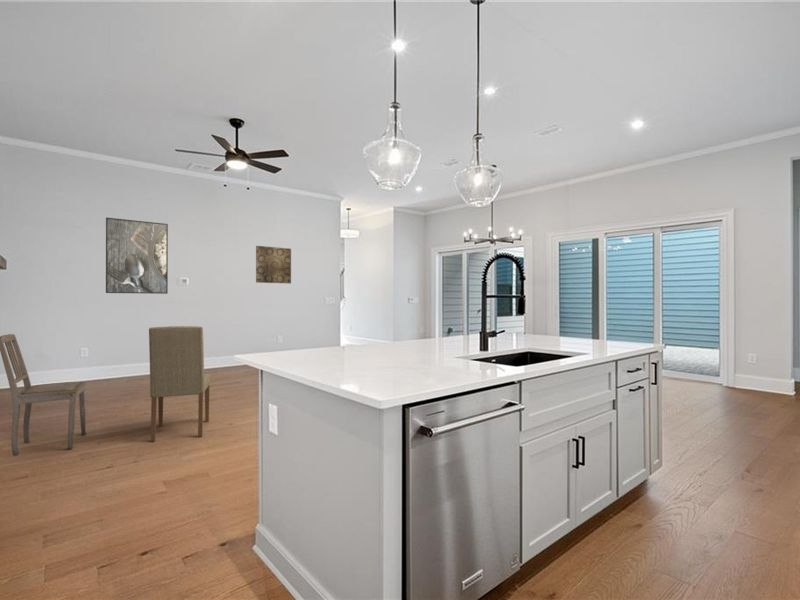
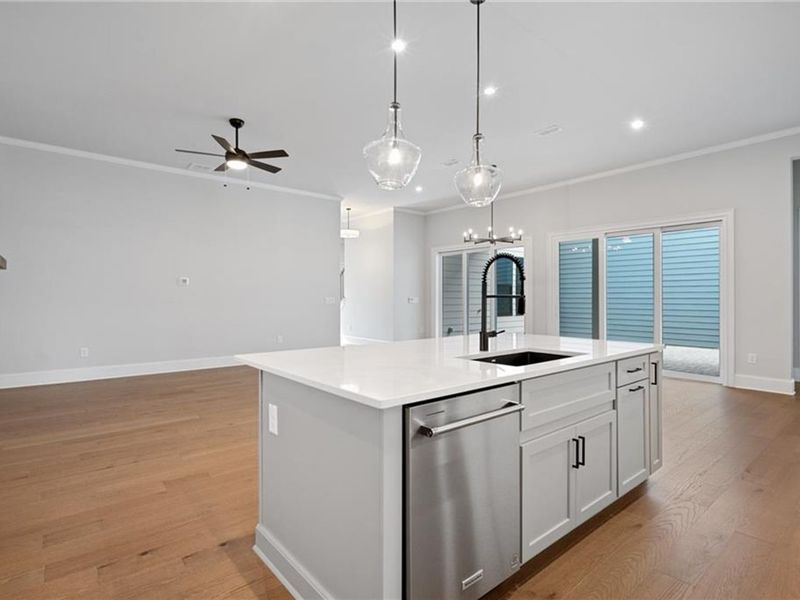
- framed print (137, 257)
- dining chair (47, 389)
- dining chair (180, 377)
- wall art (273, 265)
